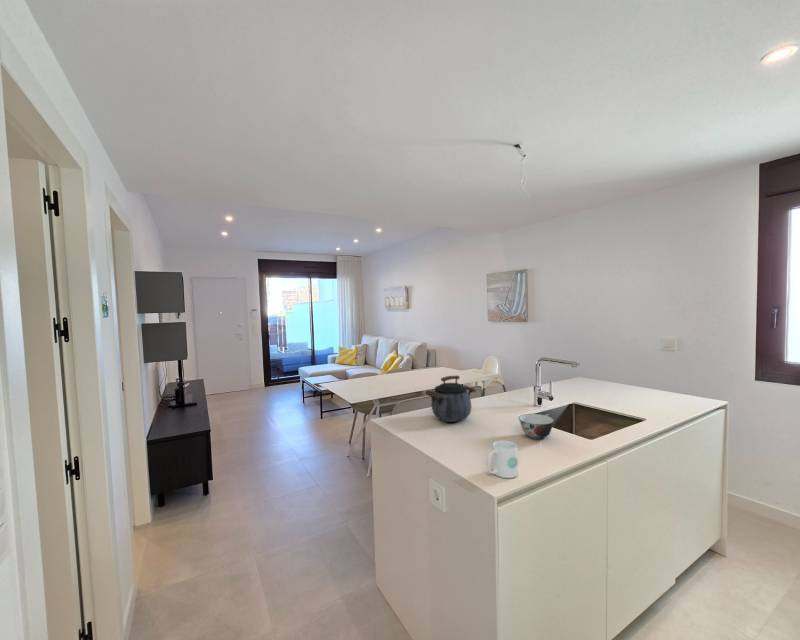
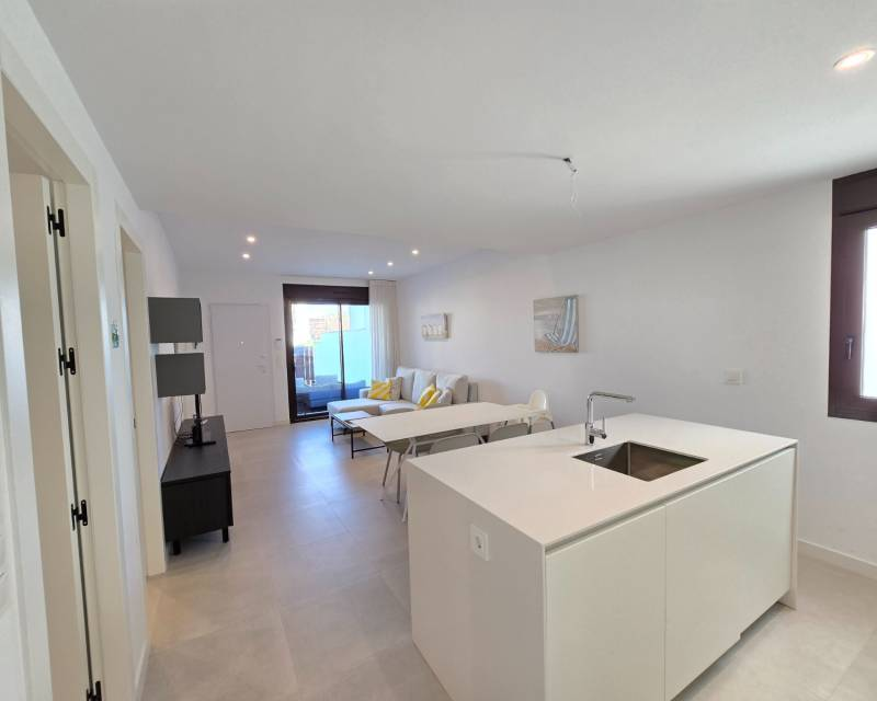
- kettle (450, 398)
- soup bowl (536, 427)
- mug (501, 459)
